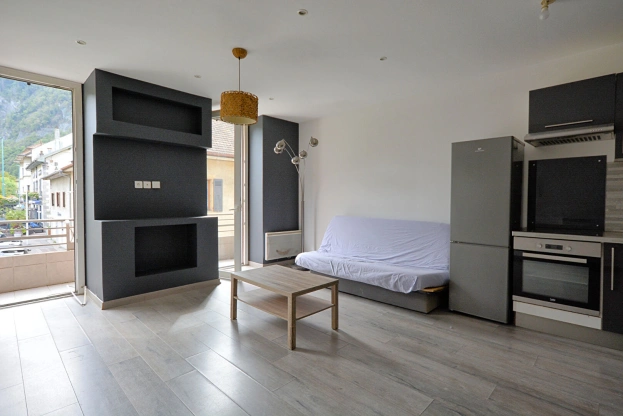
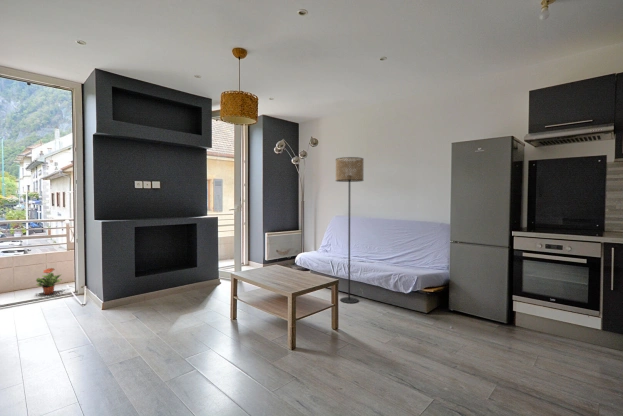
+ potted plant (49, 280)
+ floor lamp (349, 230)
